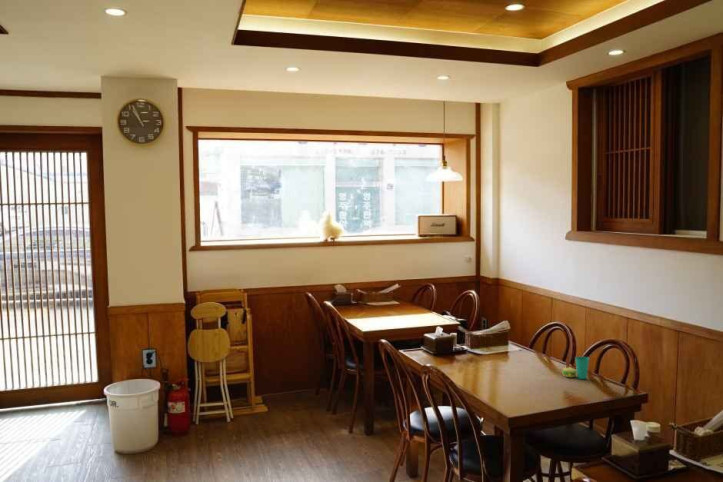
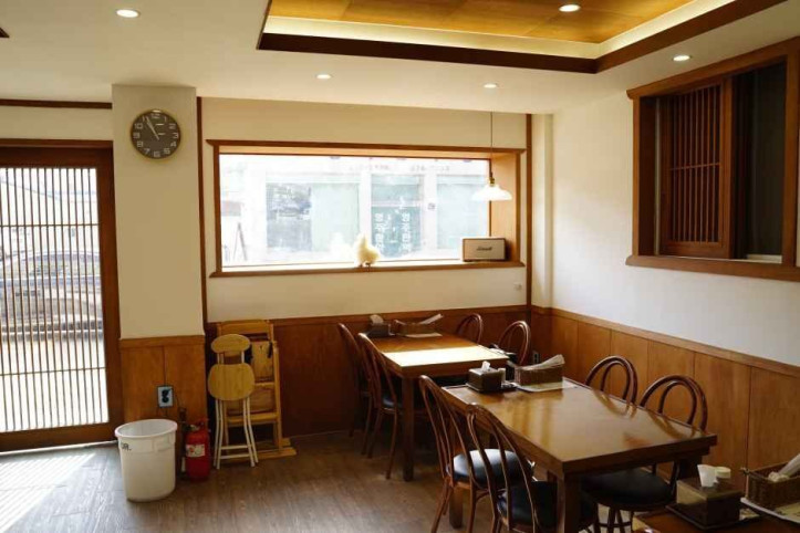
- cup (576, 367)
